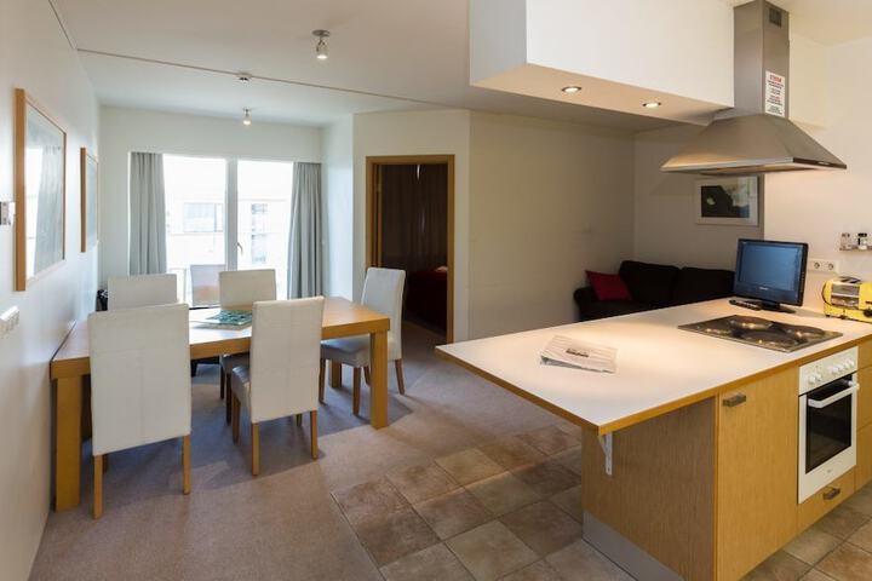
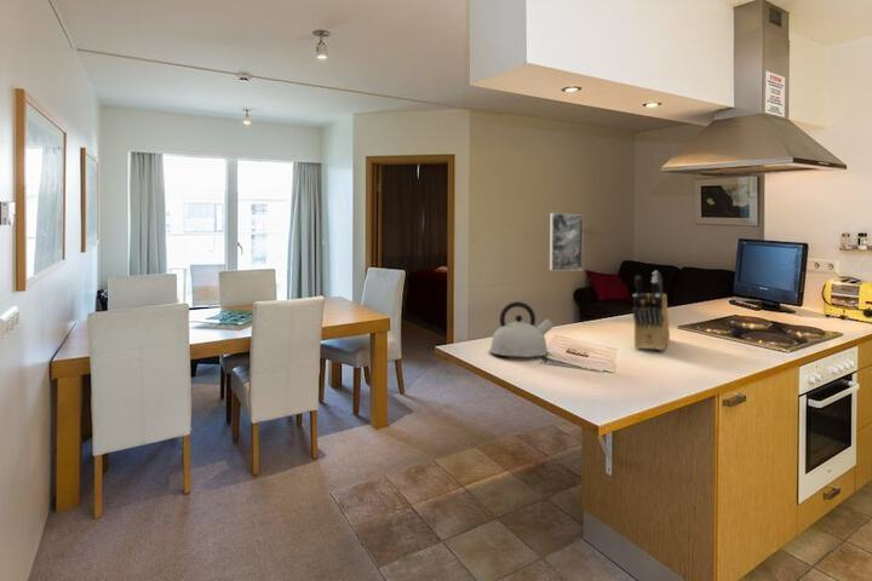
+ knife block (652, 309)
+ kettle (521, 327)
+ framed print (566, 242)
